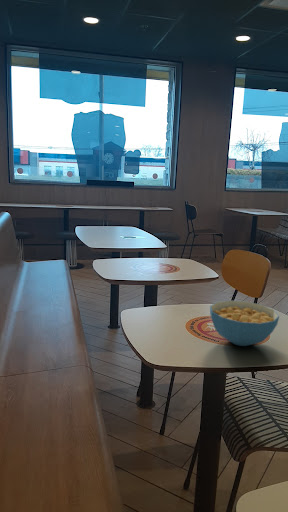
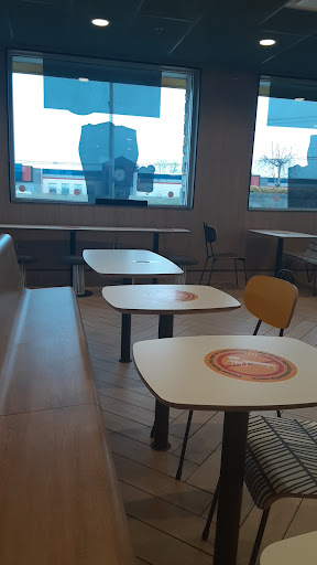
- cereal bowl (242, 326)
